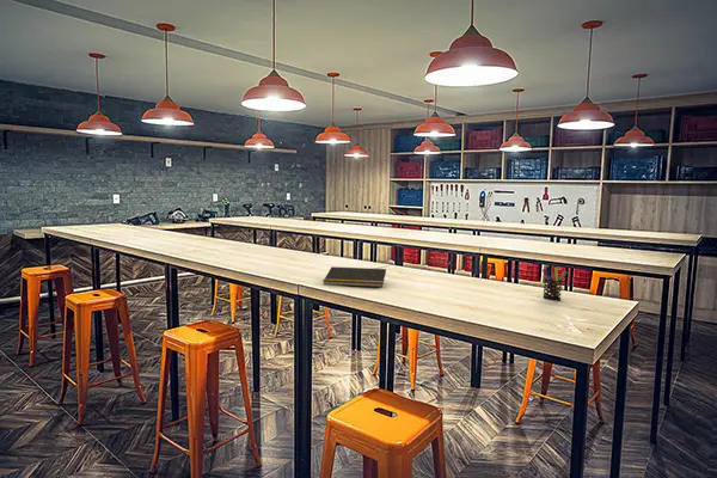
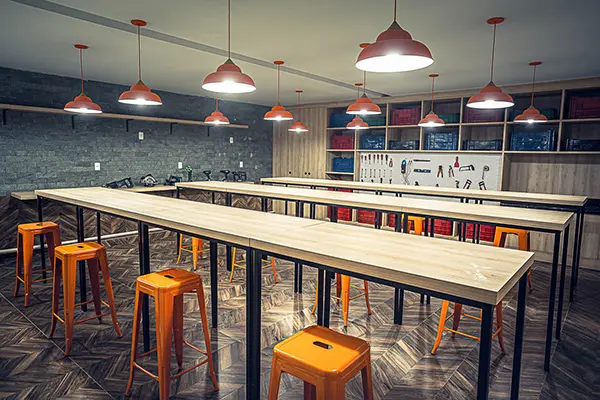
- notepad (355, 276)
- pen holder (554, 282)
